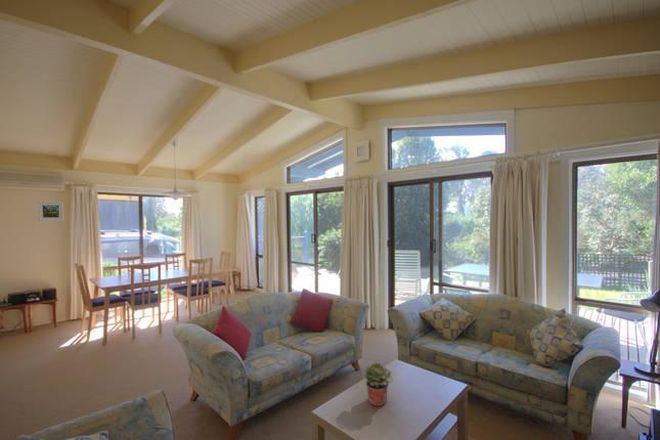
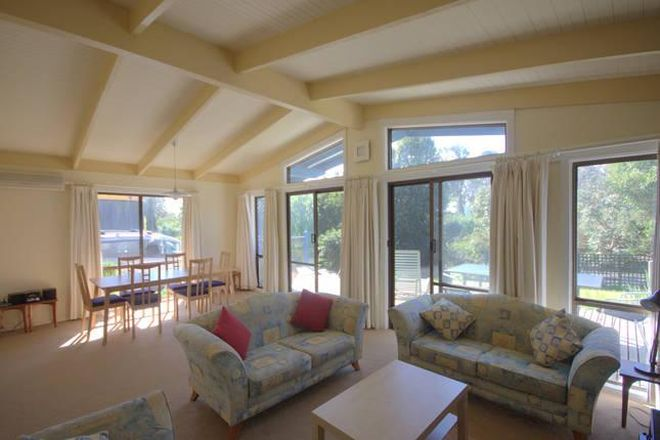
- potted plant (378, 383)
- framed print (50, 211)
